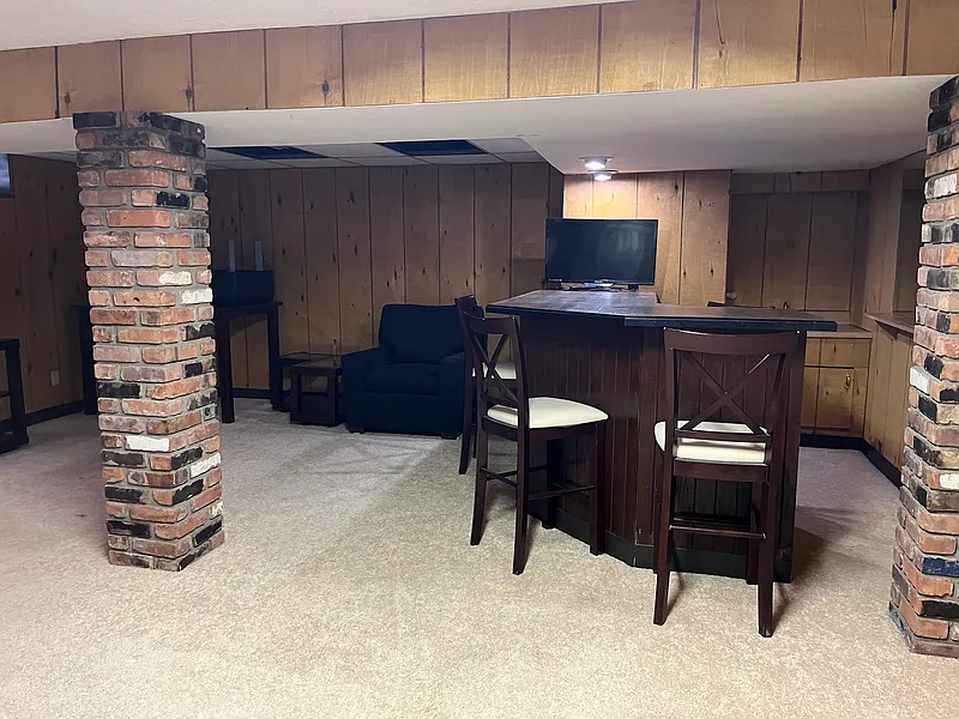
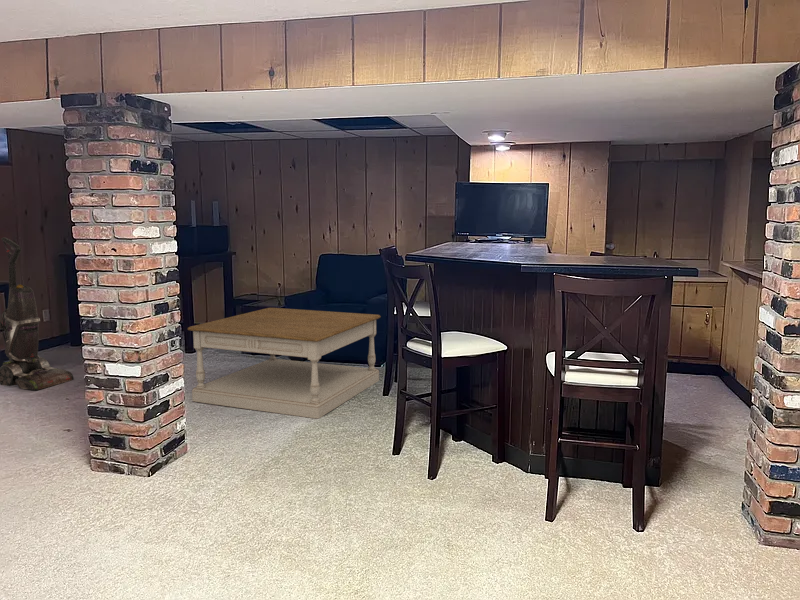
+ coffee table (290, 355)
+ vacuum cleaner (30, 311)
